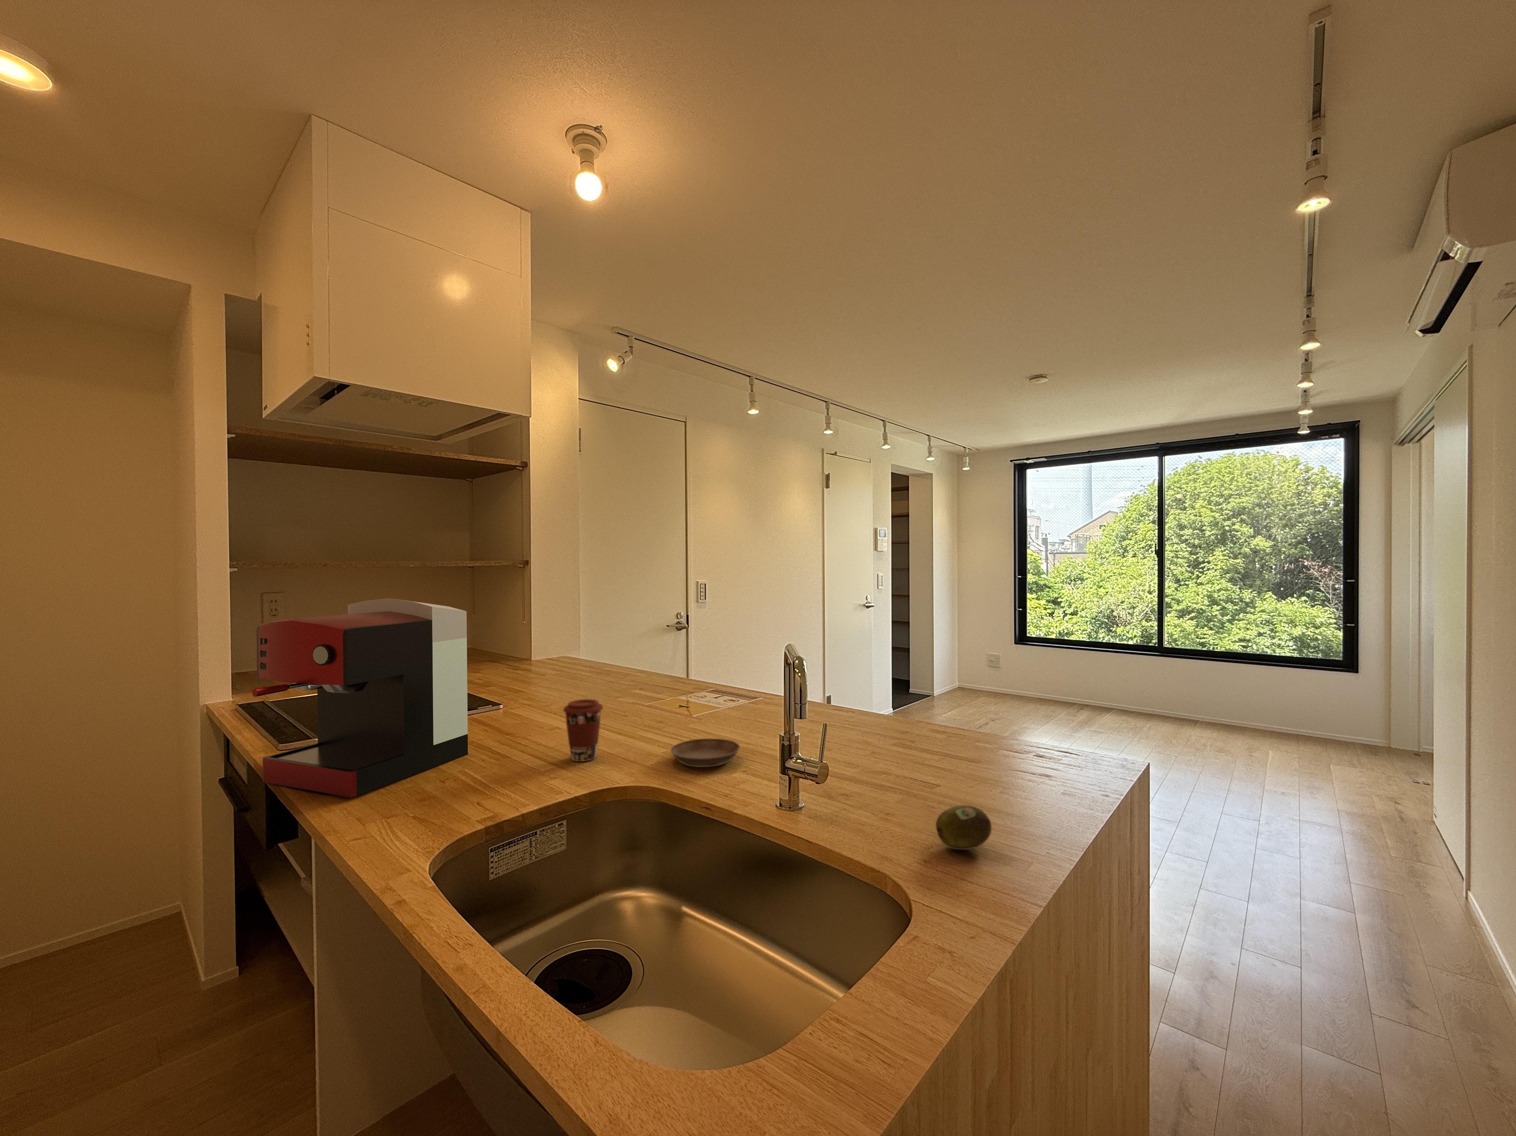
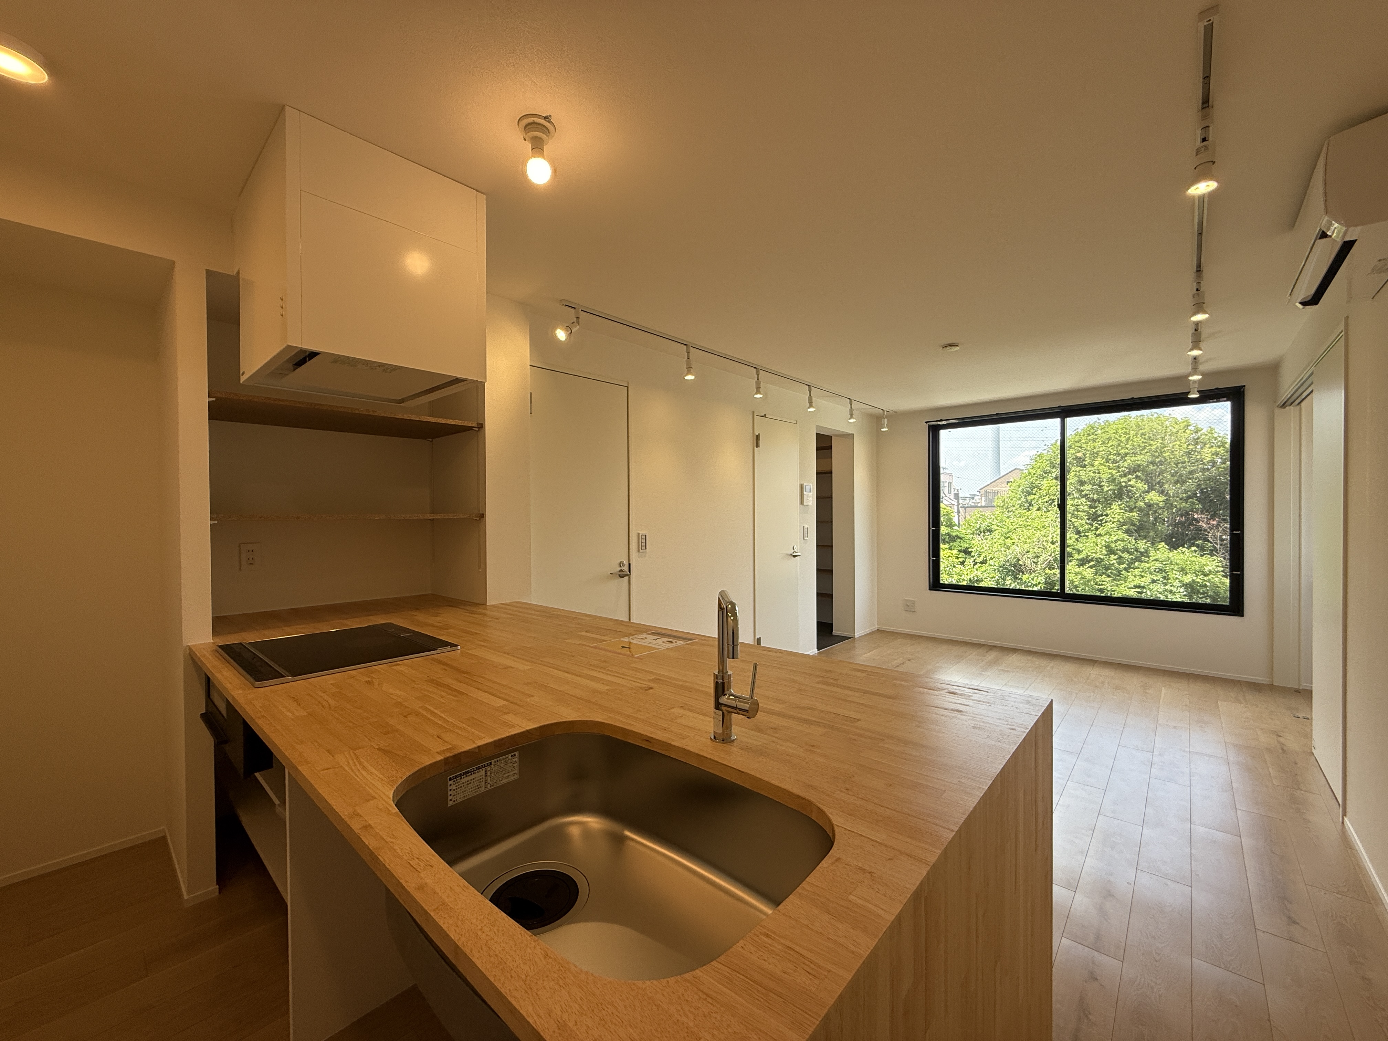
- coffee maker (351, 686)
- saucer (705, 754)
- fruit (963, 827)
- coffee cup (584, 730)
